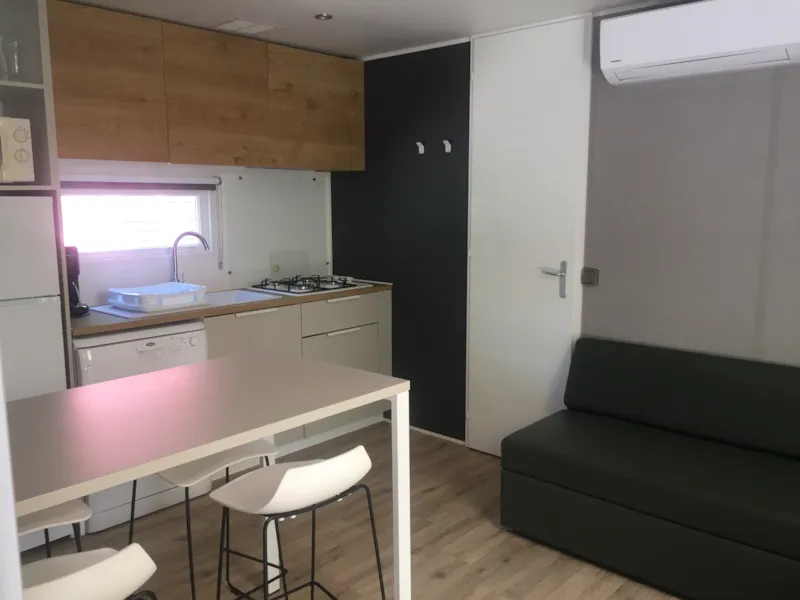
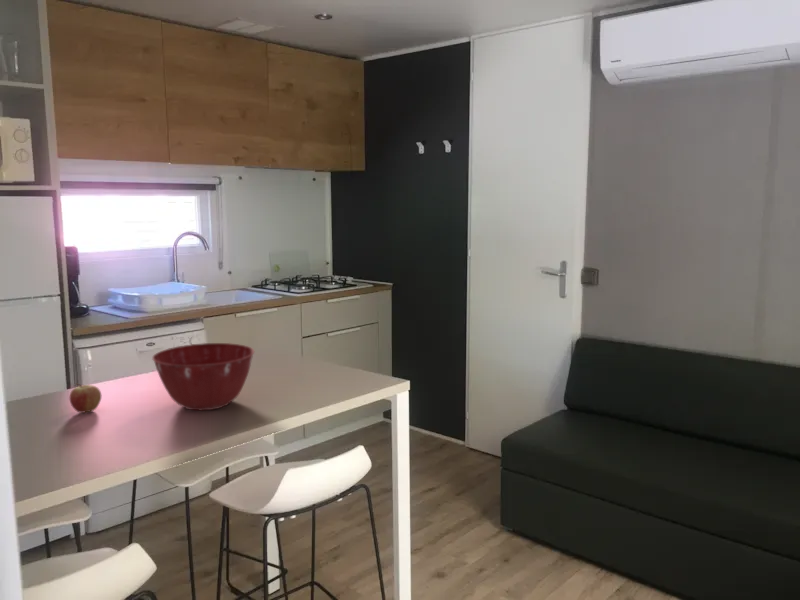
+ mixing bowl (205, 378)
+ fruit (85, 397)
